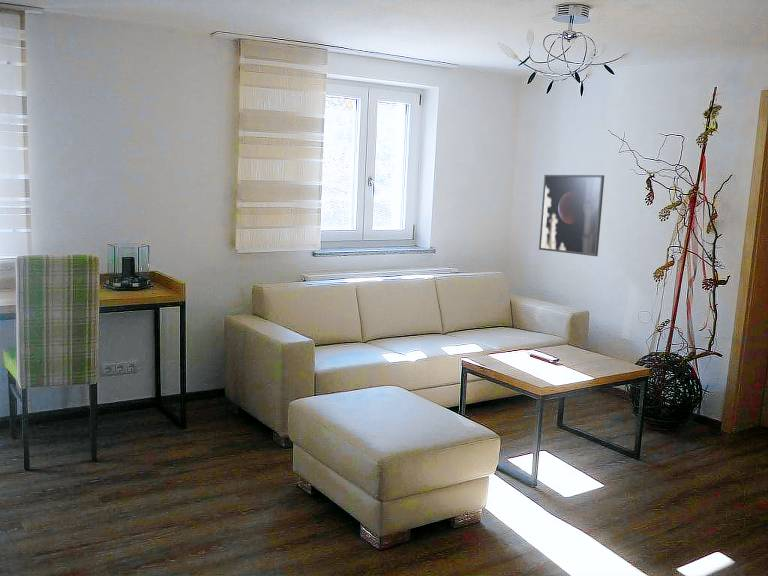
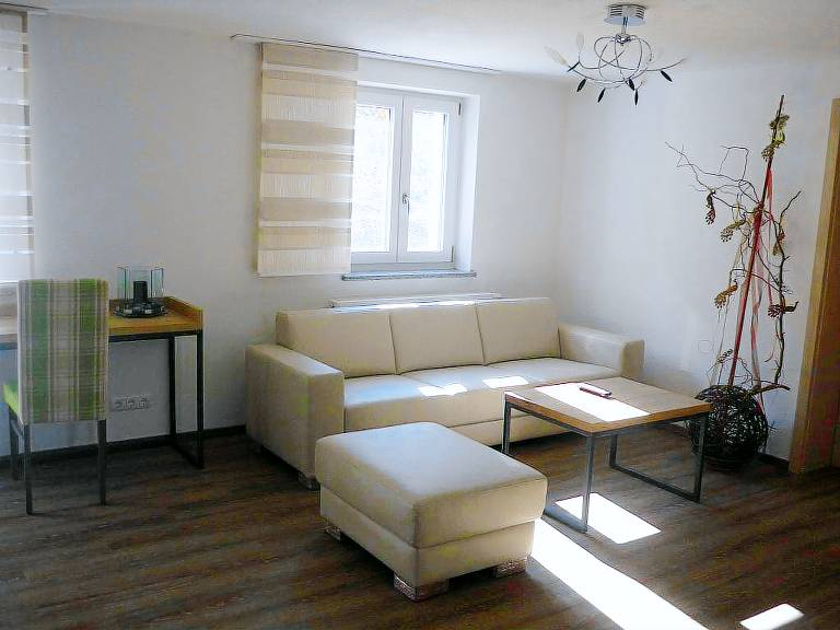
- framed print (570, 214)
